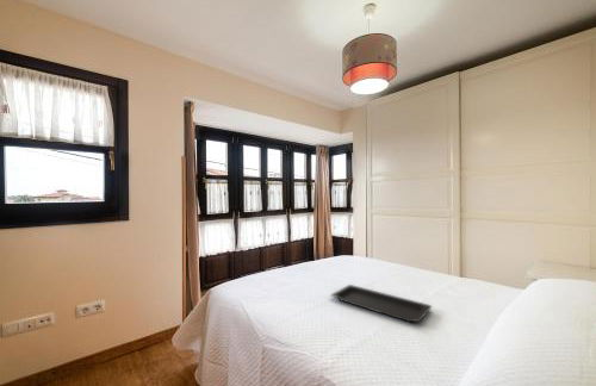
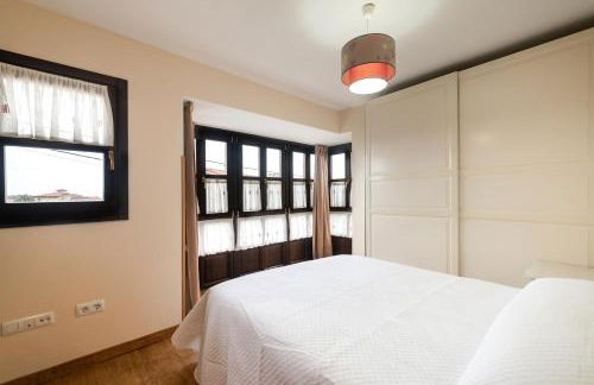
- serving tray (378, 301)
